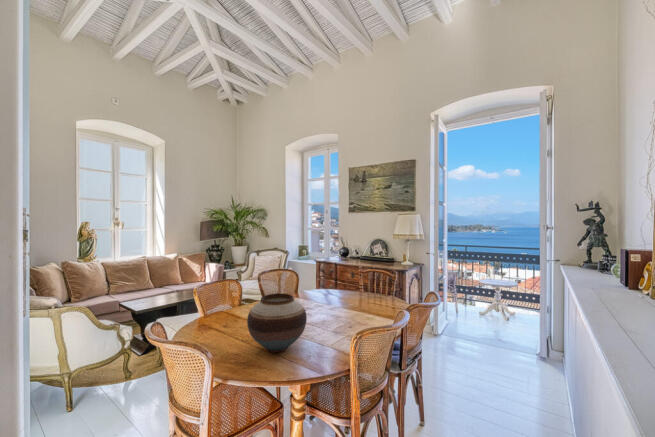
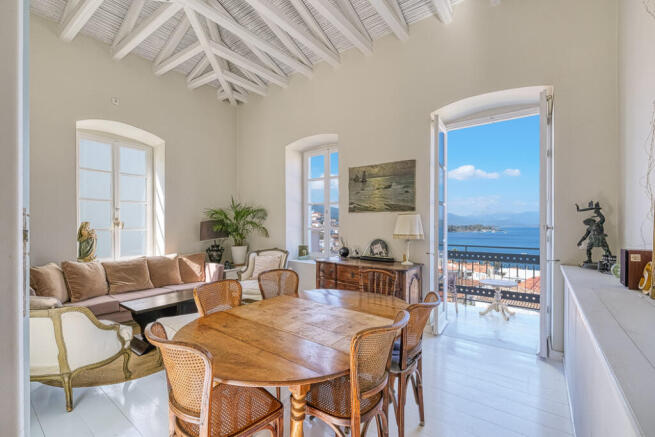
- vase (277, 322)
